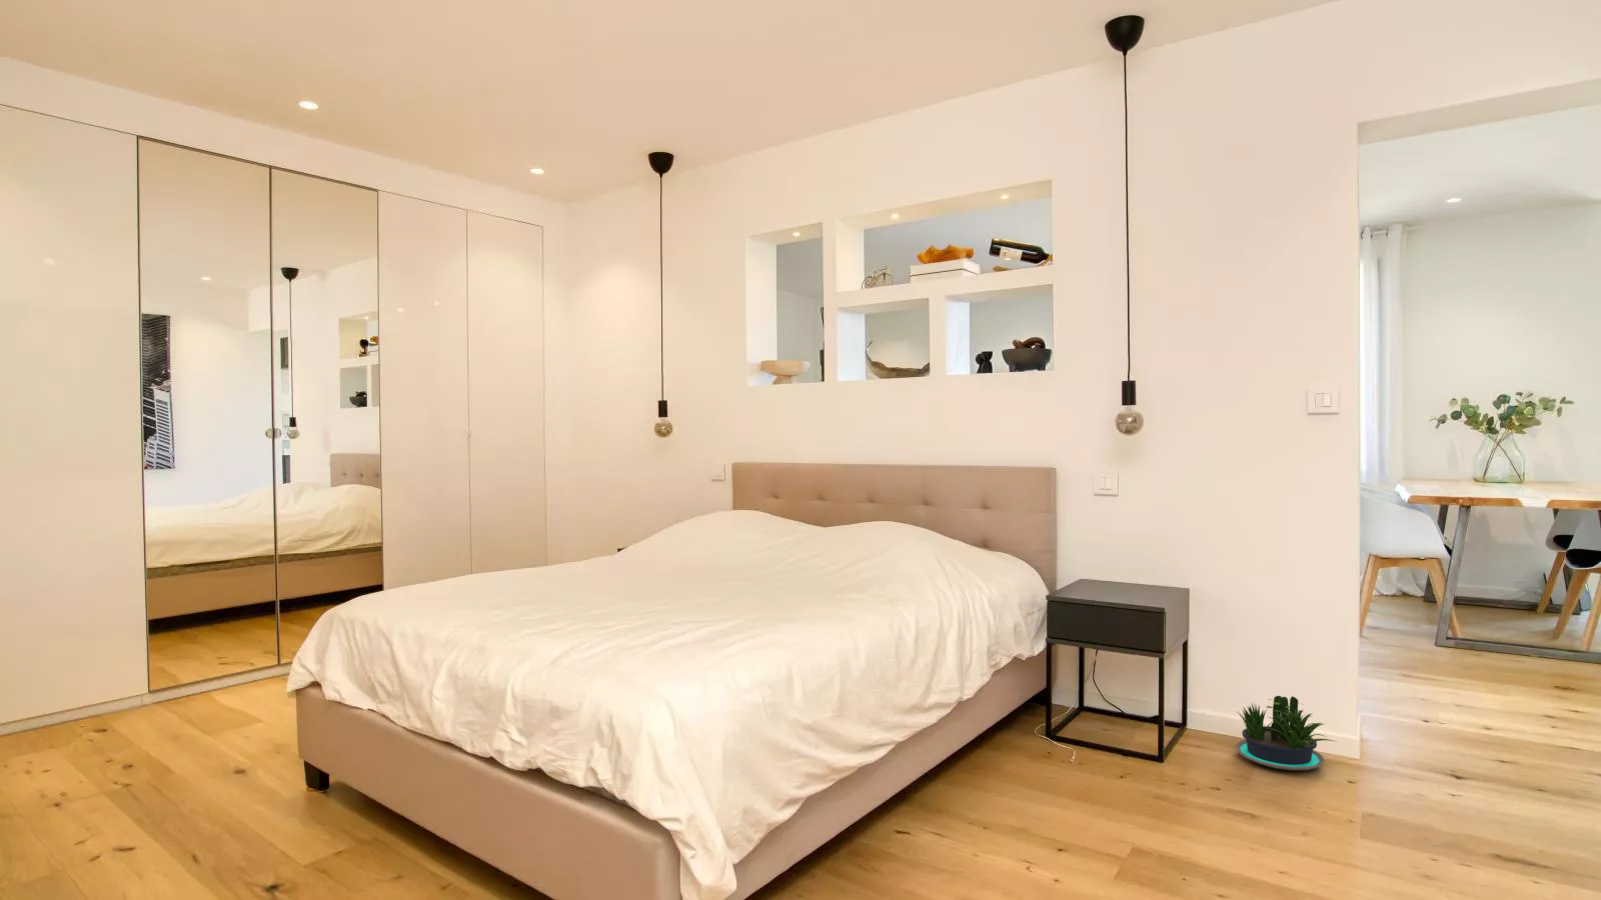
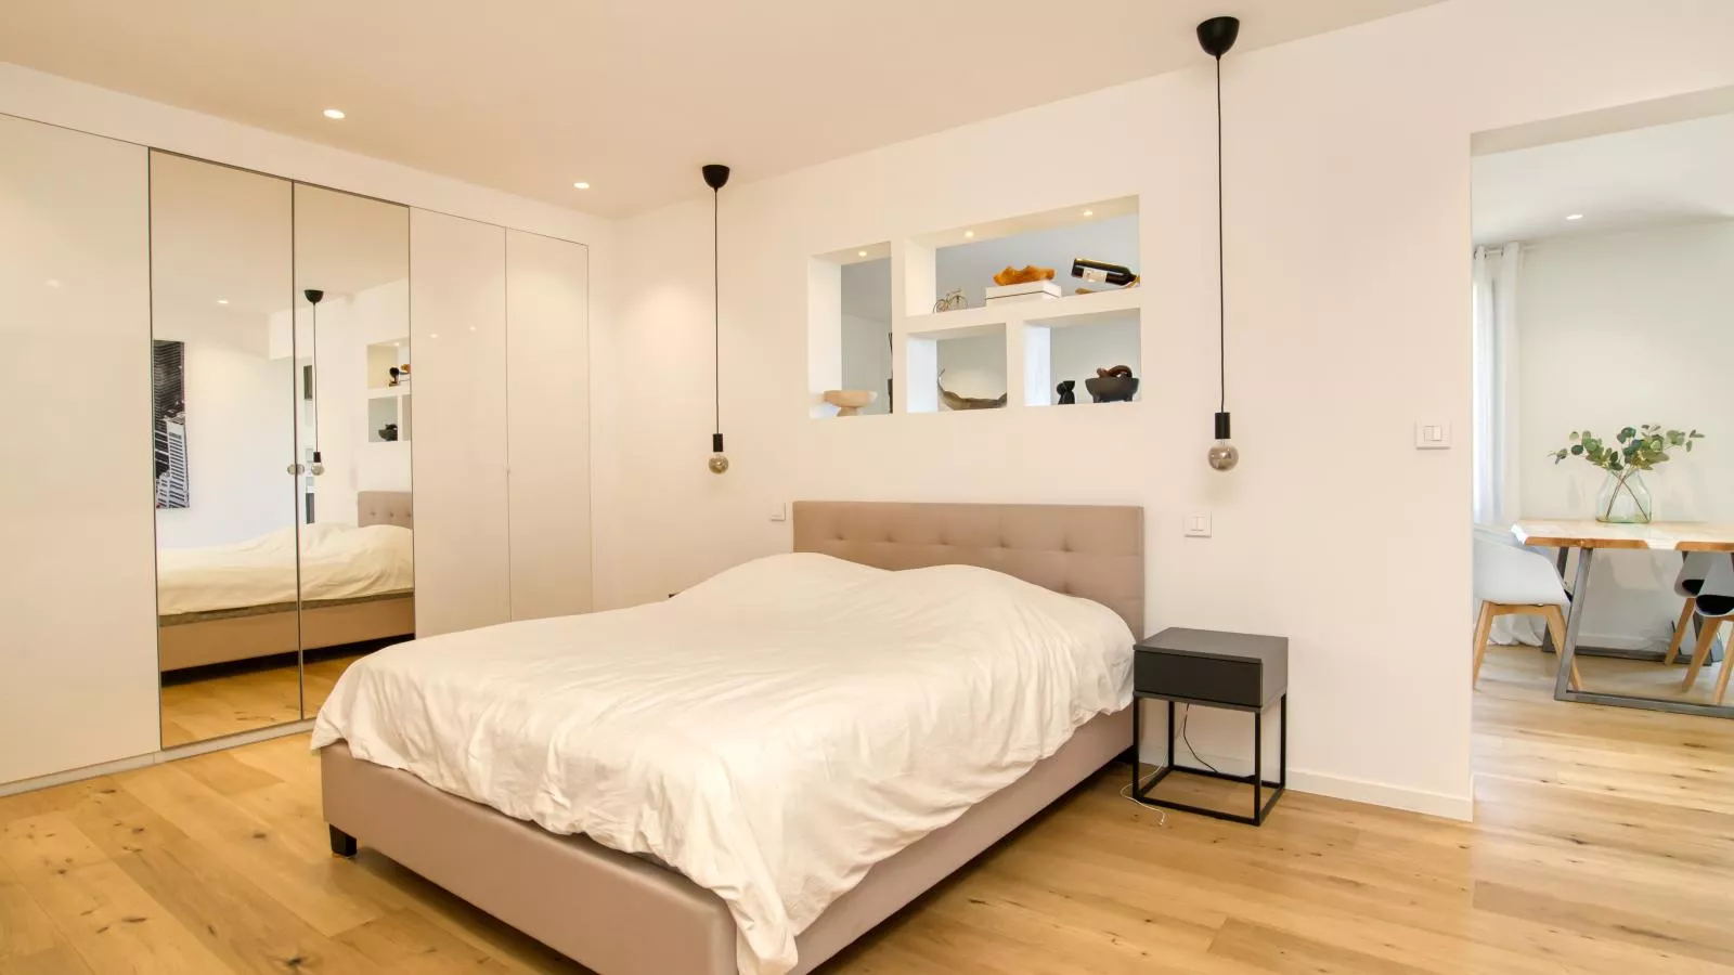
- potted plant (1284, 730)
